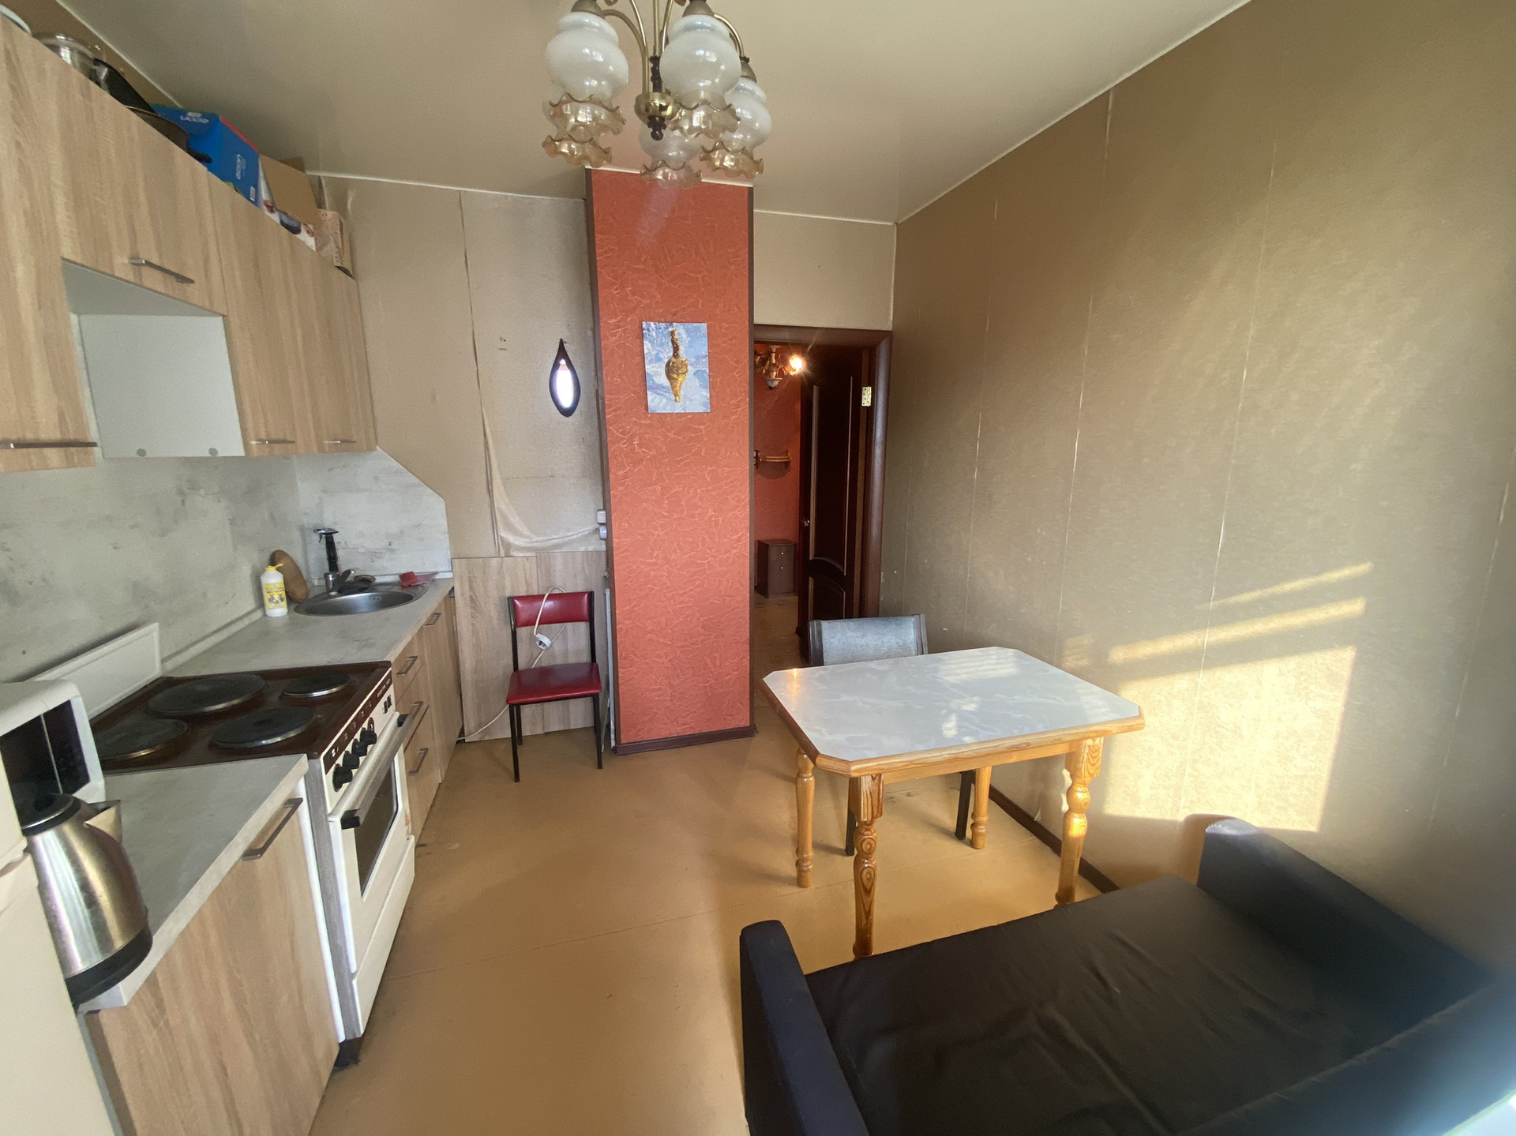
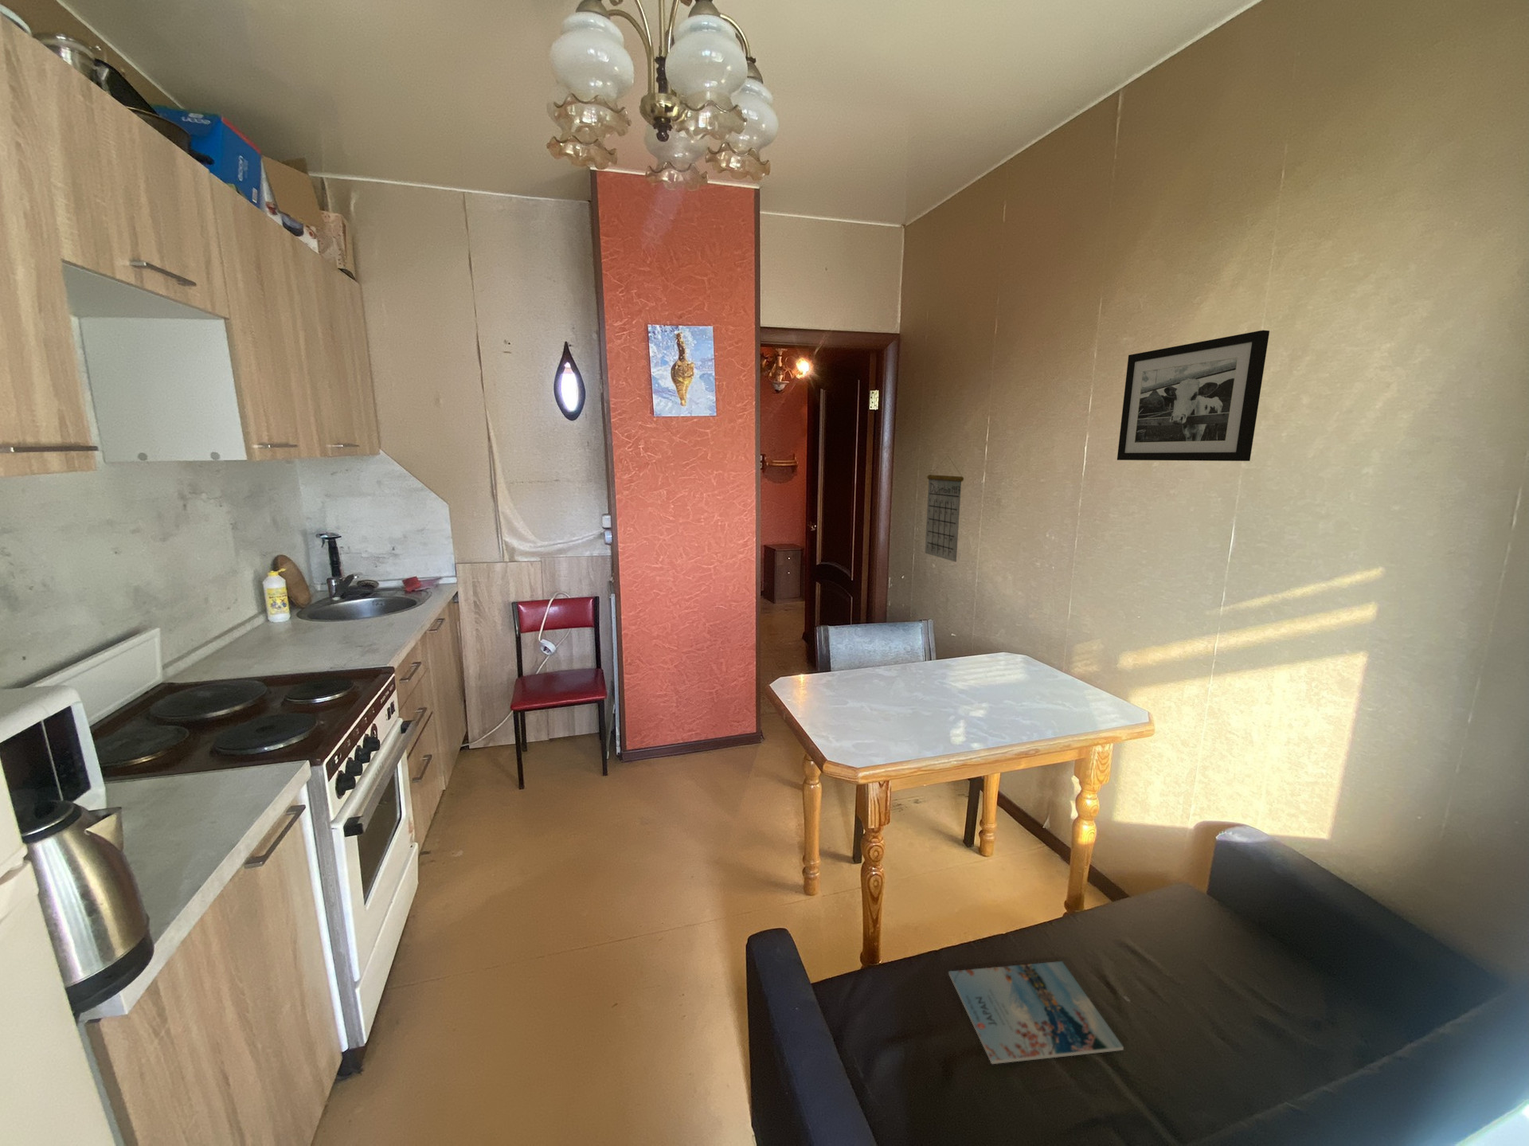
+ calendar (943, 507)
+ magazine (1029, 1008)
+ picture frame (1183, 403)
